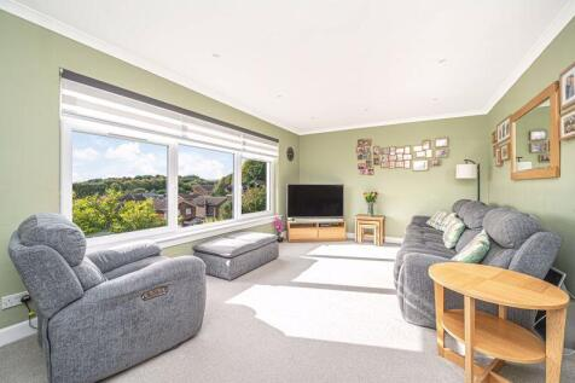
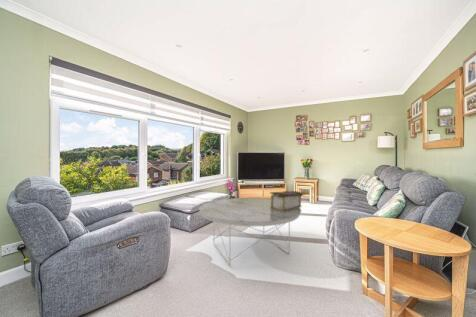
+ decorative box (287, 199)
+ coffee table (250, 227)
